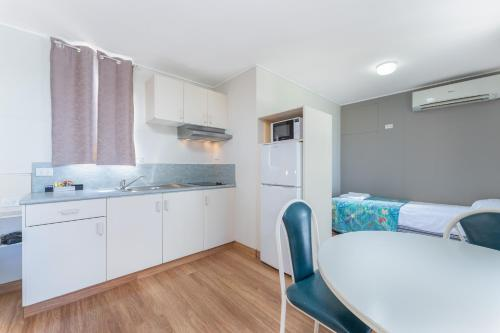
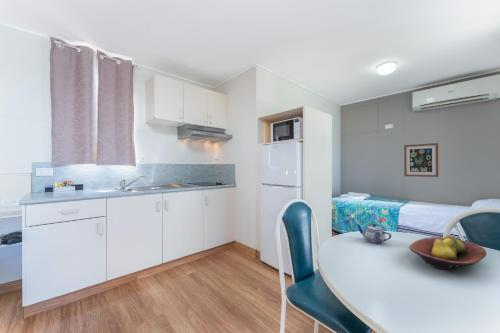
+ teapot (372, 232)
+ fruit bowl (446, 249)
+ wall art (420, 160)
